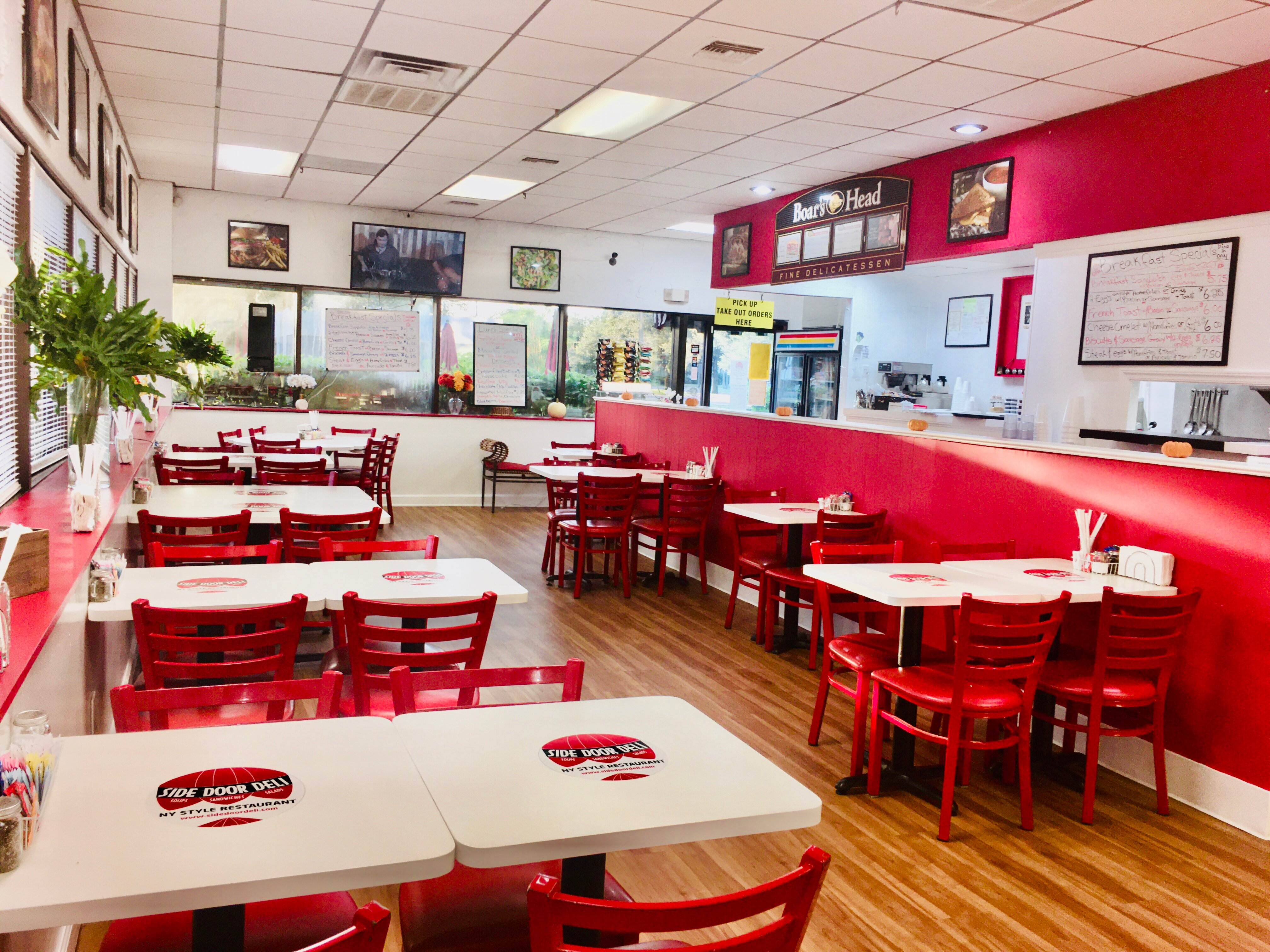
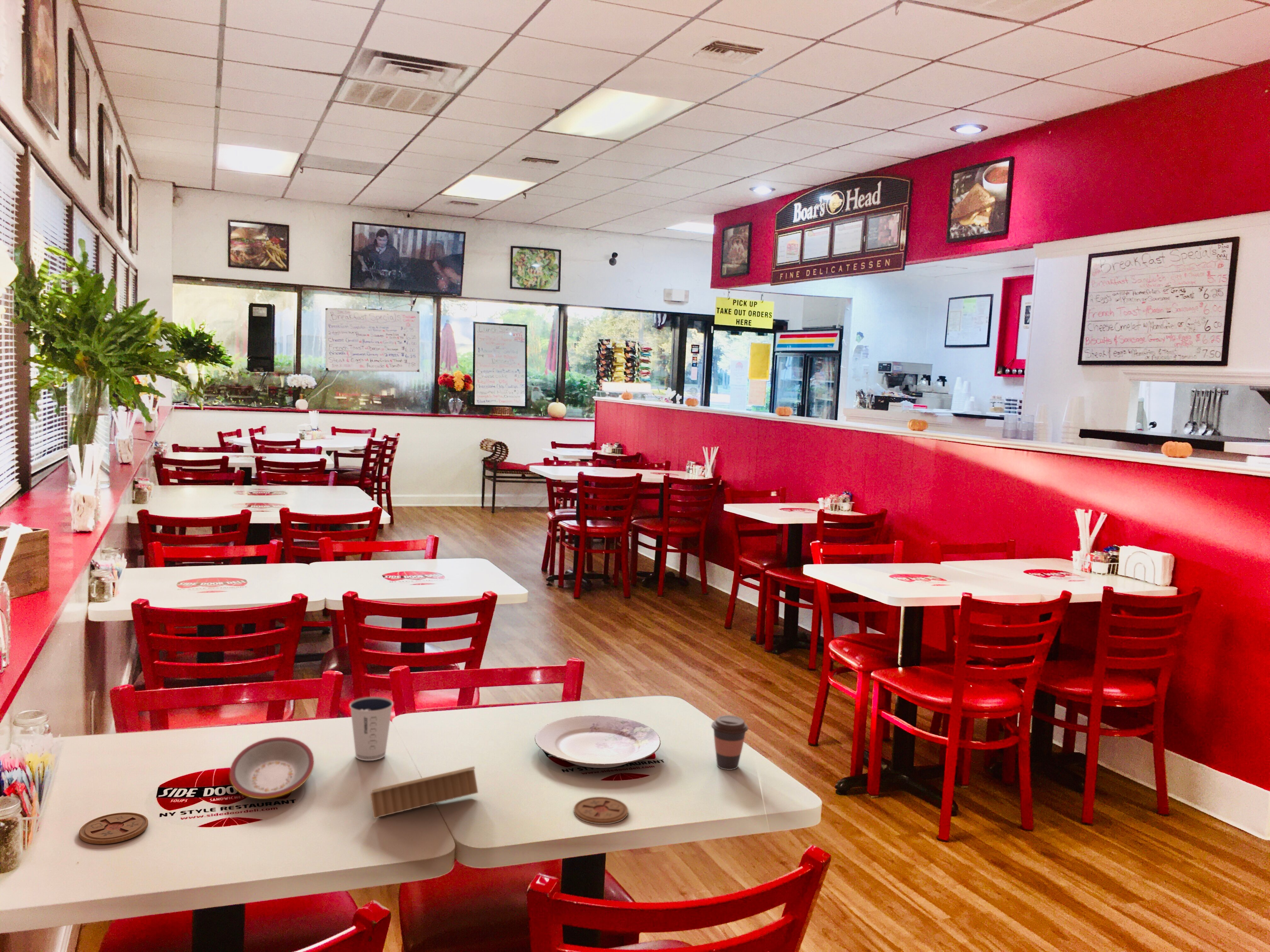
+ coaster (601, 810)
+ coffee cup (729, 743)
+ plate (272, 771)
+ napkin holder (426, 780)
+ coaster (114, 828)
+ dixie cup (371, 730)
+ plate (597, 745)
